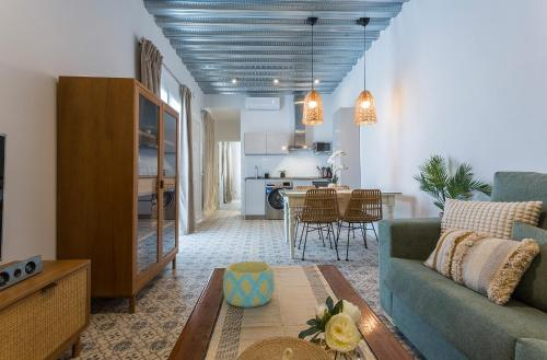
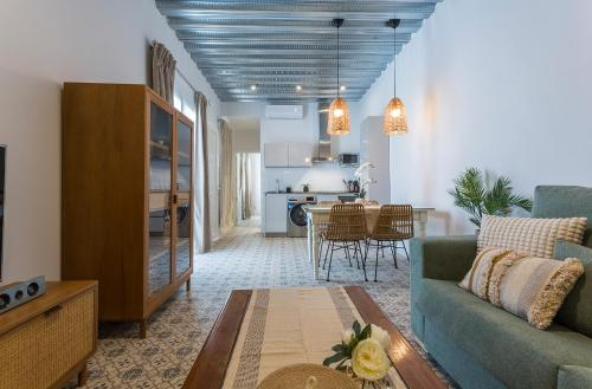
- bowl (248, 282)
